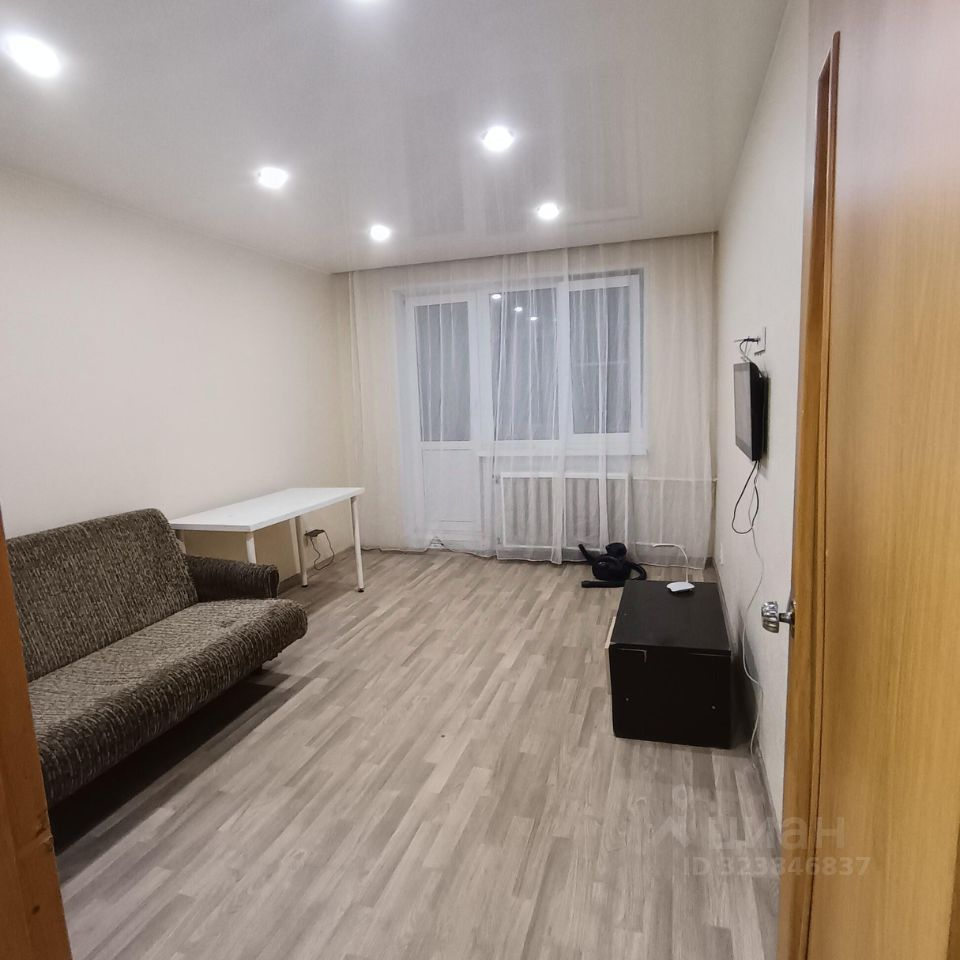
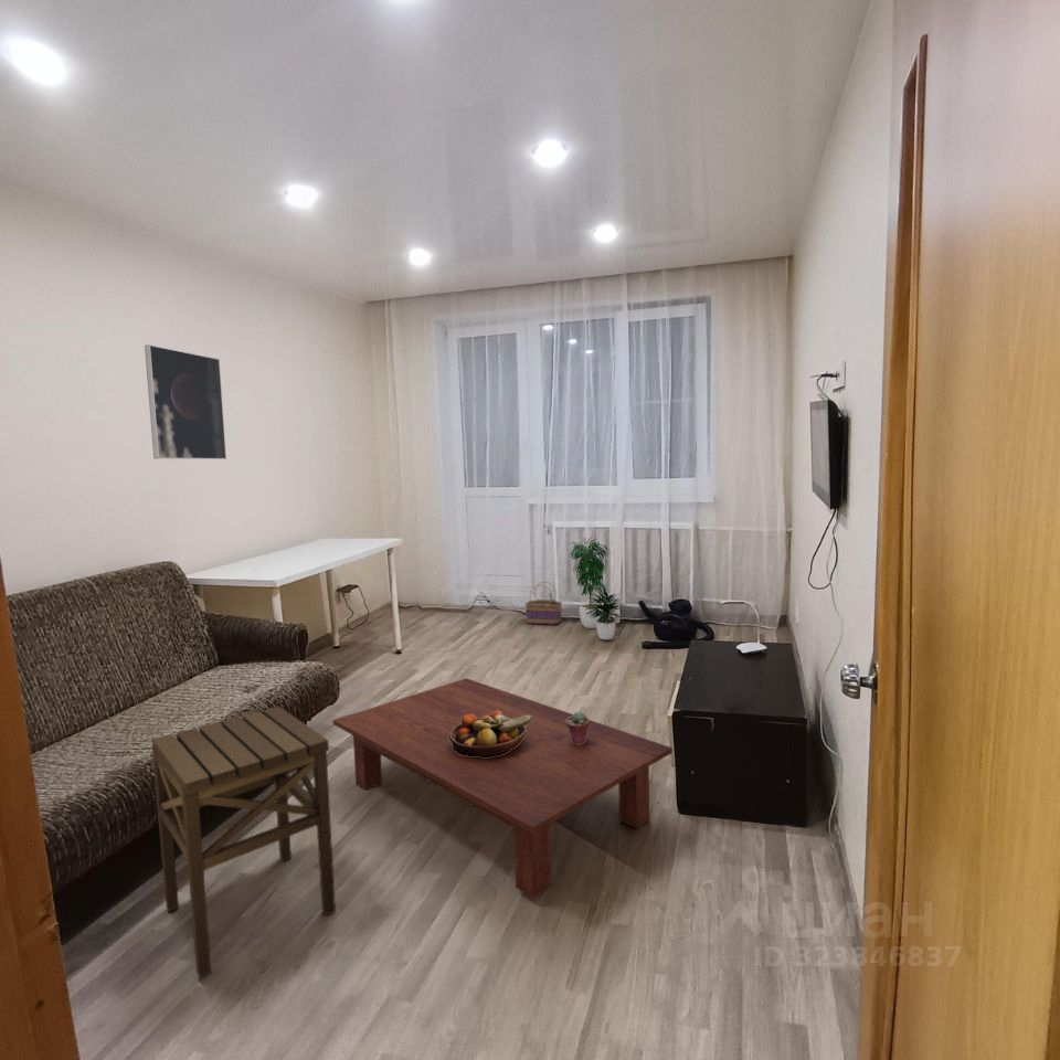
+ basket (543, 602)
+ potted plant (595, 584)
+ coffee table (491, 766)
+ fruit bowl (488, 727)
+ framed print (188, 405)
+ potted succulent (577, 725)
+ side table (244, 825)
